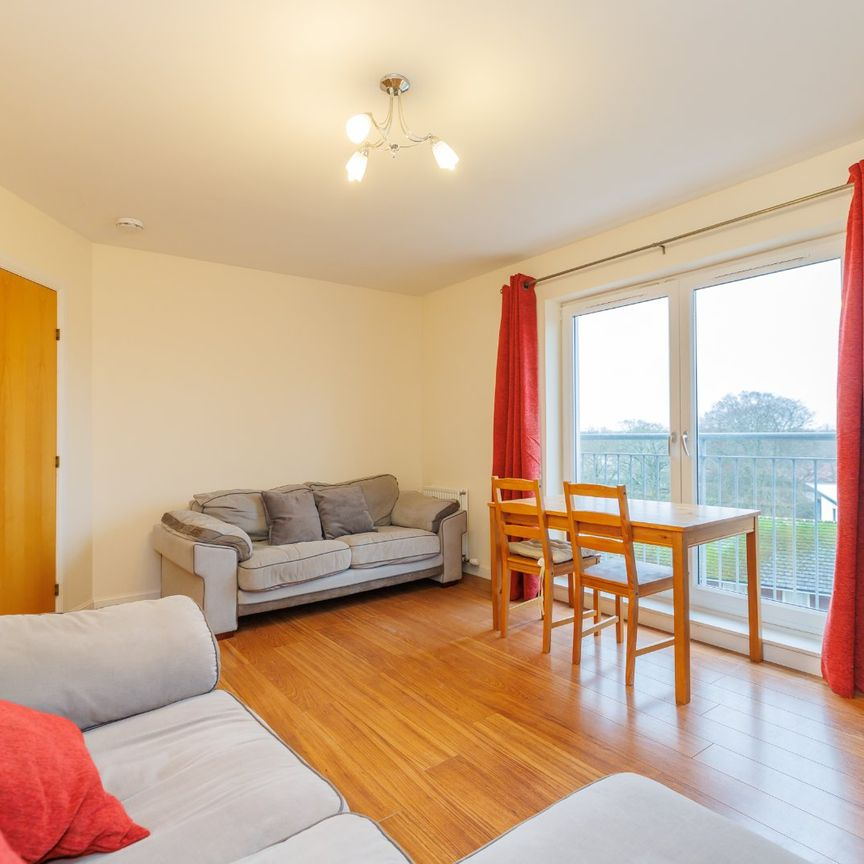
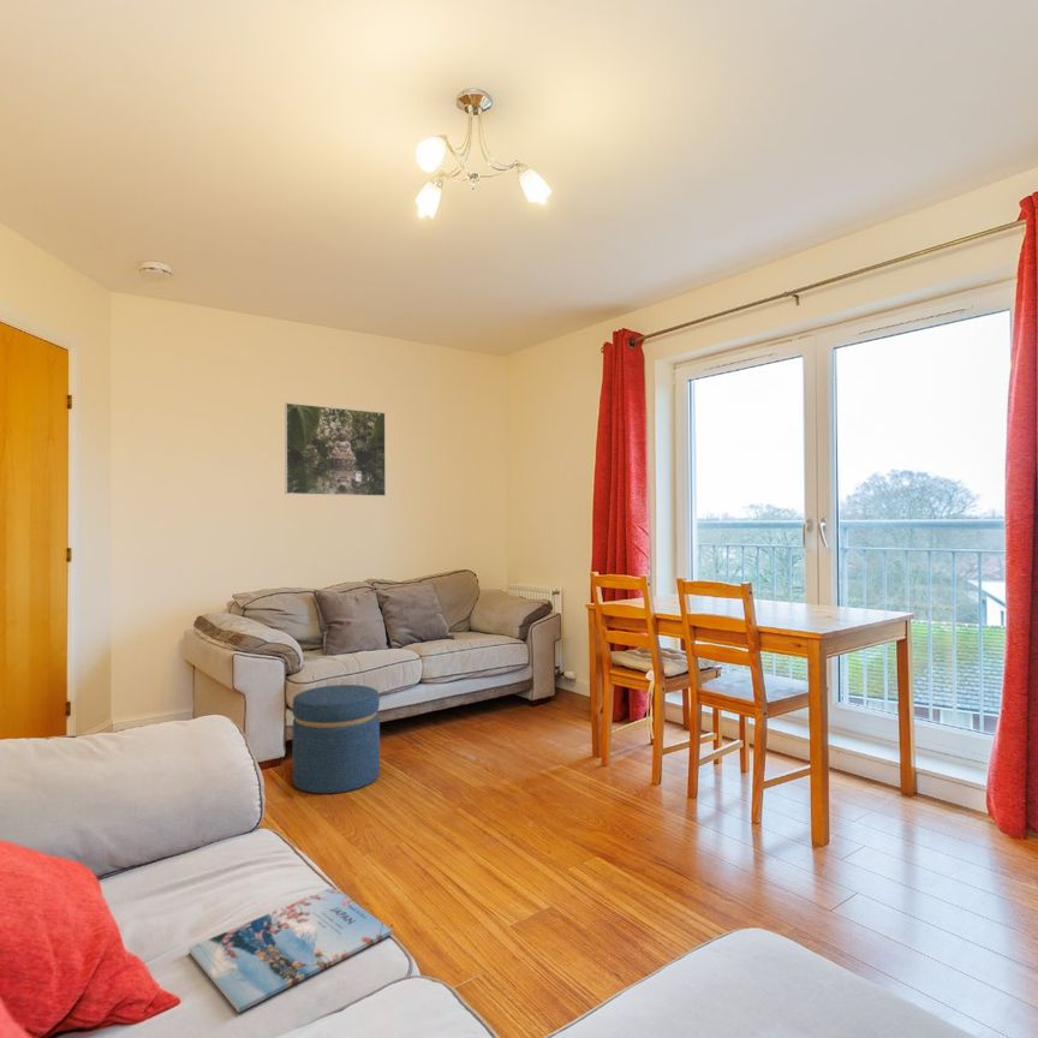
+ ottoman (336, 734)
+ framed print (336, 451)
+ magazine (292, 941)
